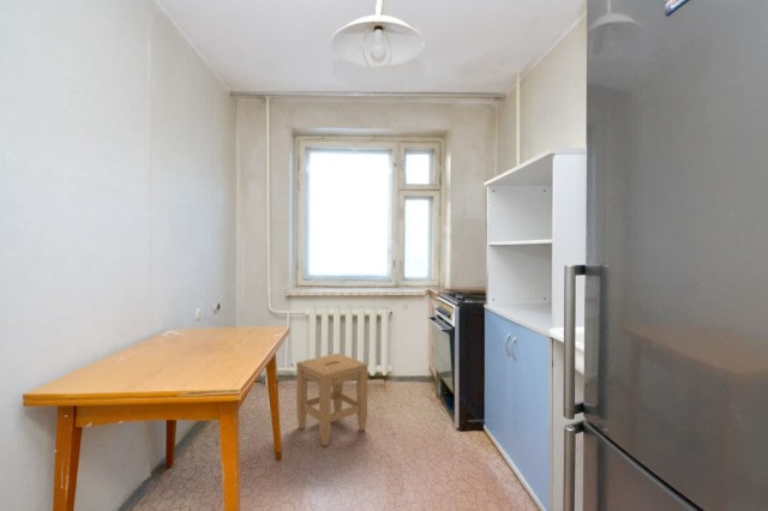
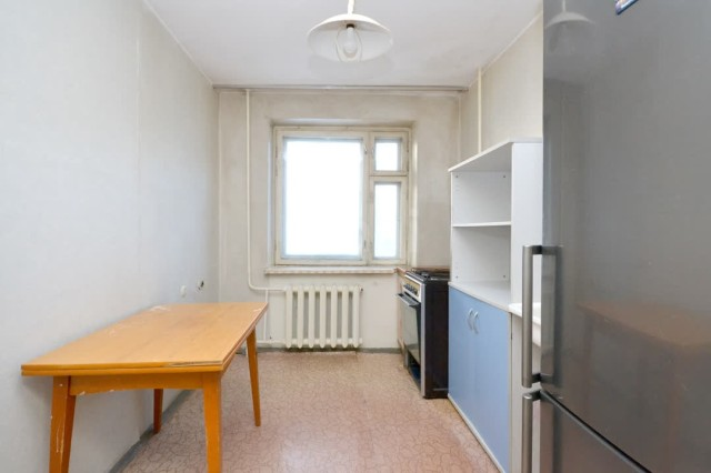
- stool (331, 395)
